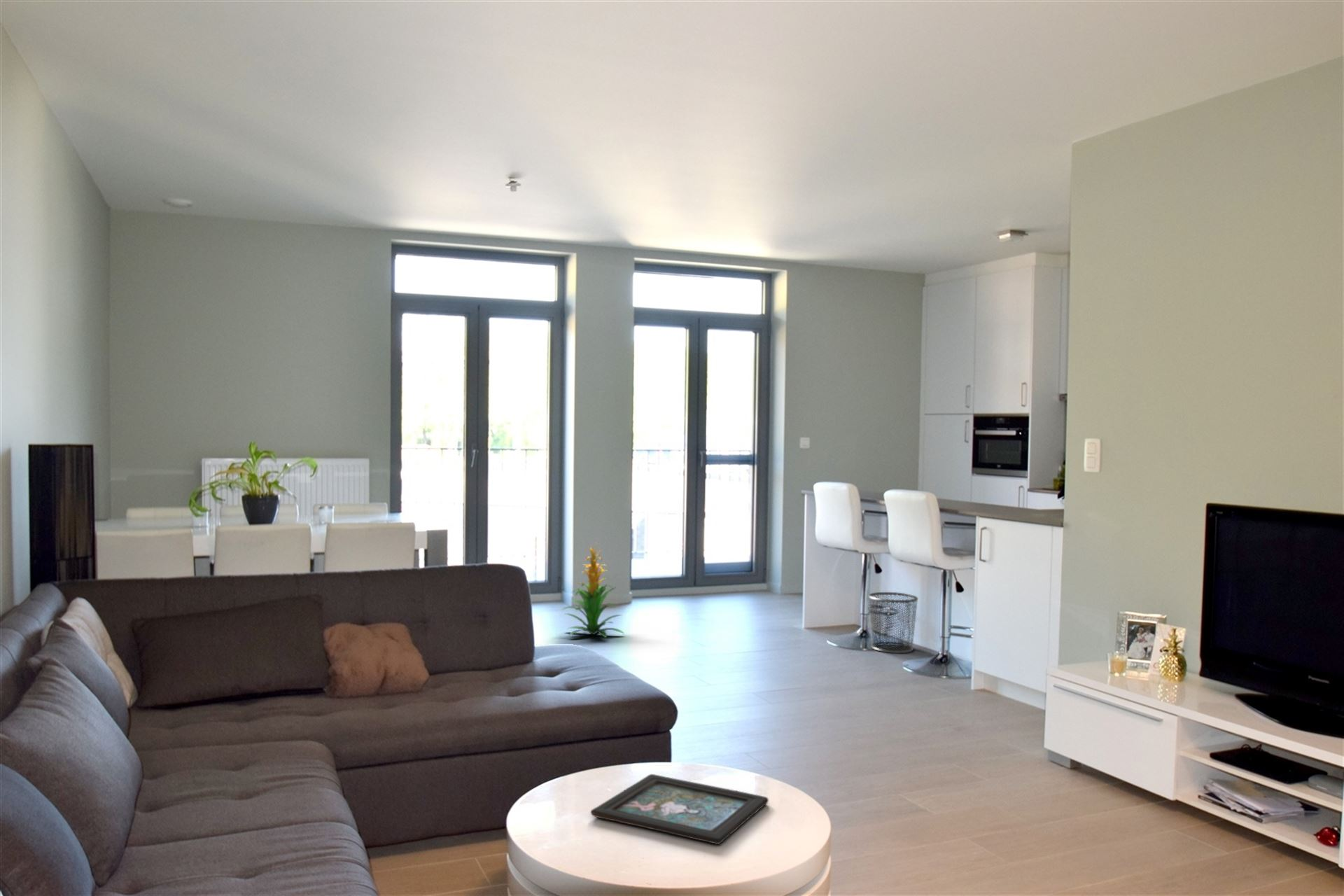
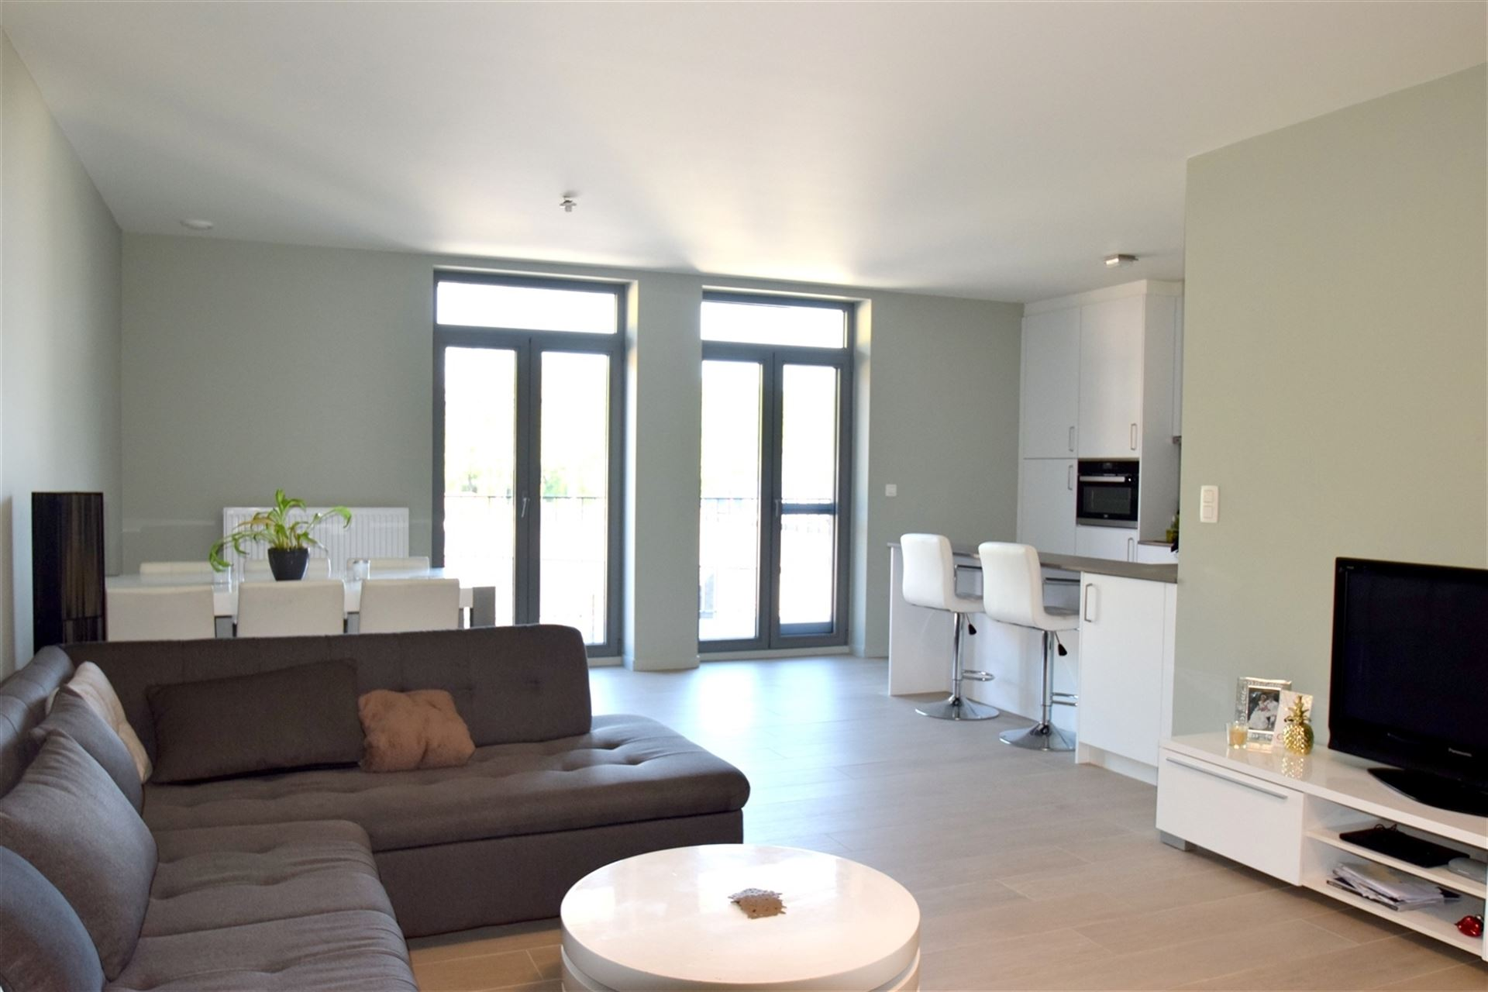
- waste bin (892, 622)
- decorative tray (681, 806)
- indoor plant (594, 588)
